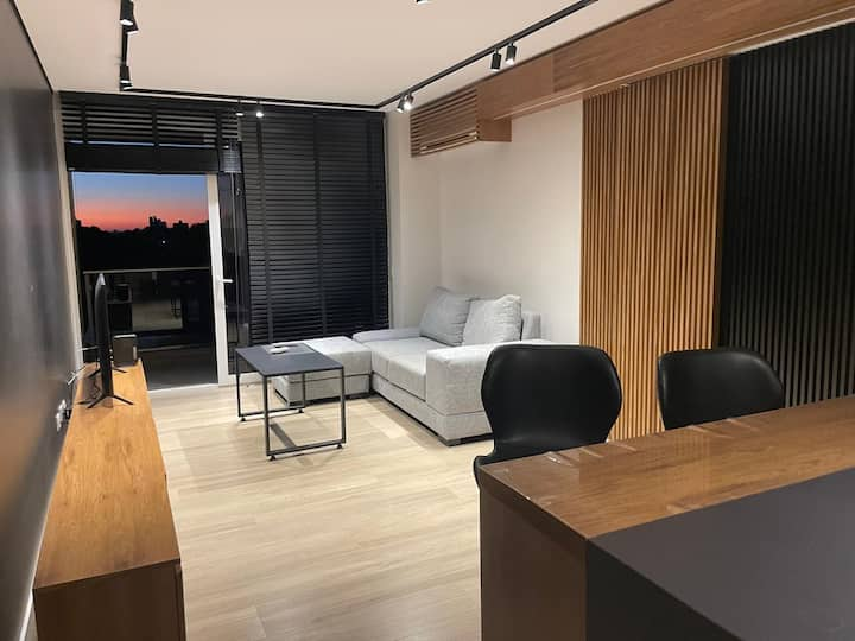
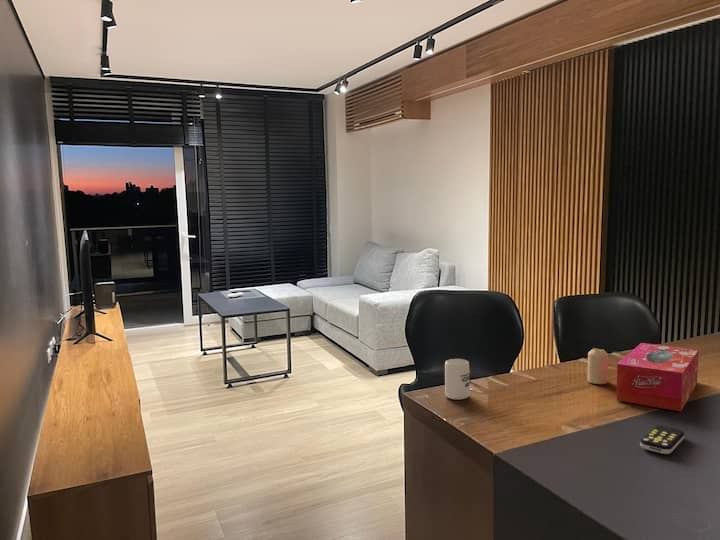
+ remote control (662, 438)
+ cup (457, 379)
+ candle (597, 365)
+ tissue box (659, 373)
